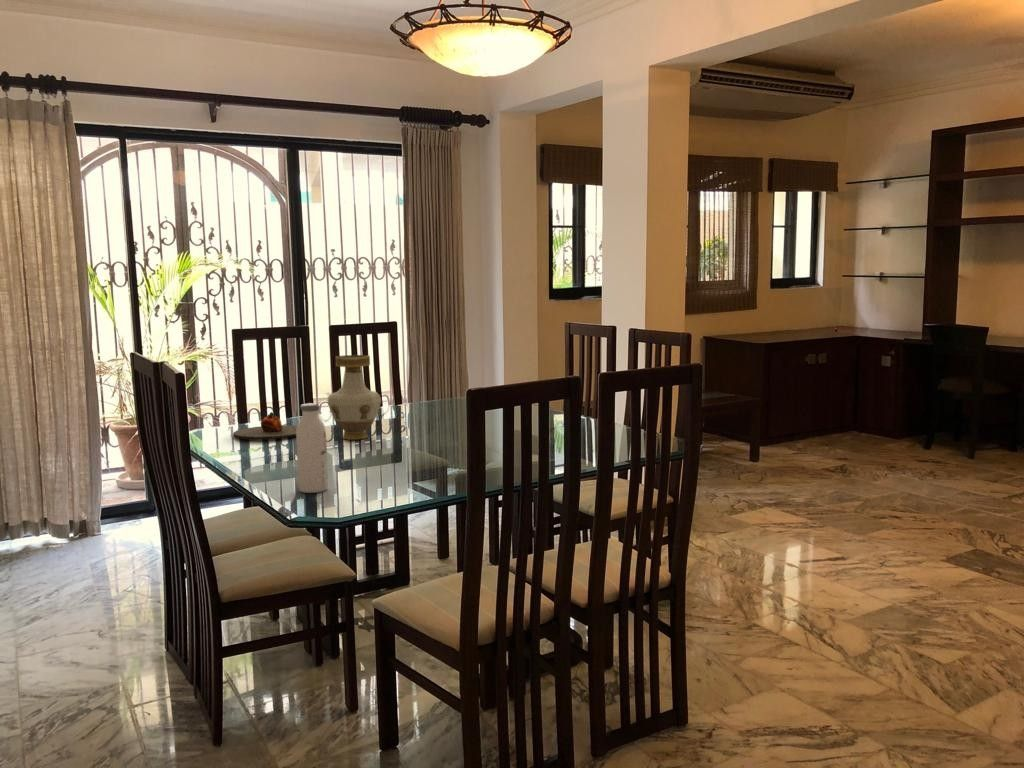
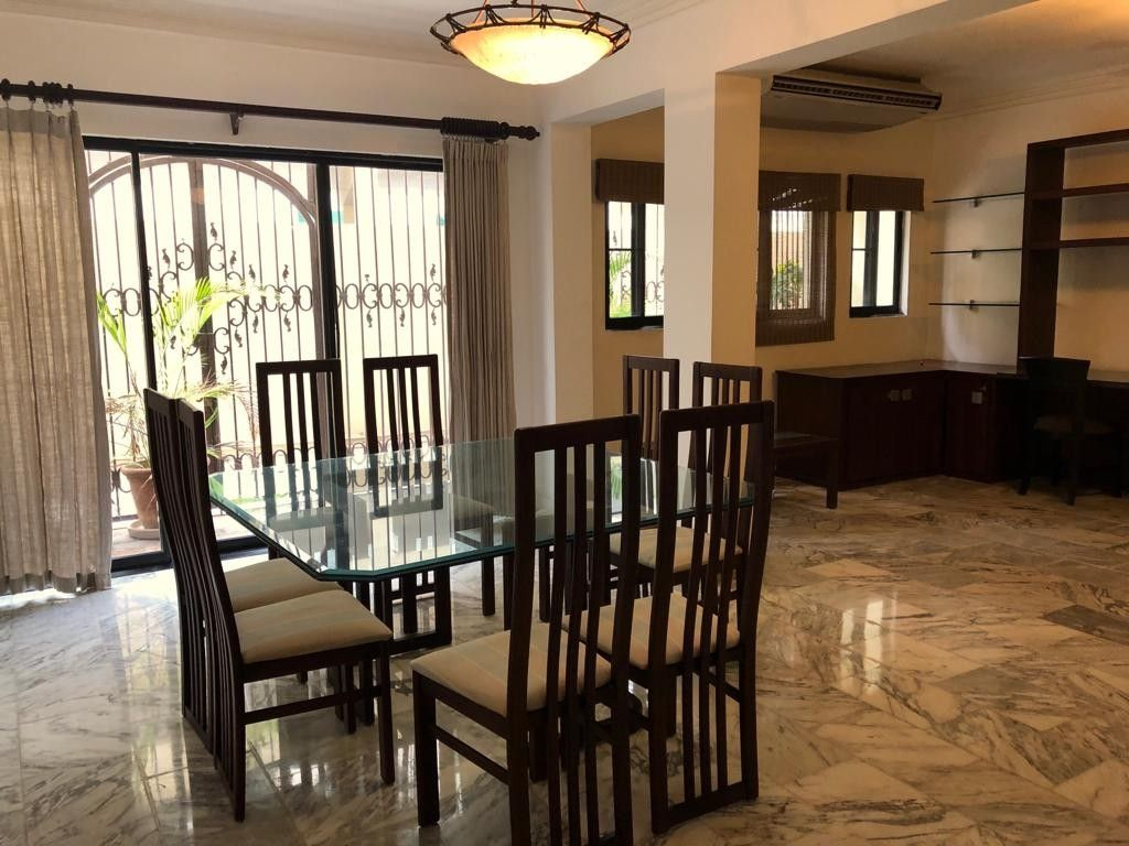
- water bottle (311, 447)
- vase (354, 397)
- plate (271, 422)
